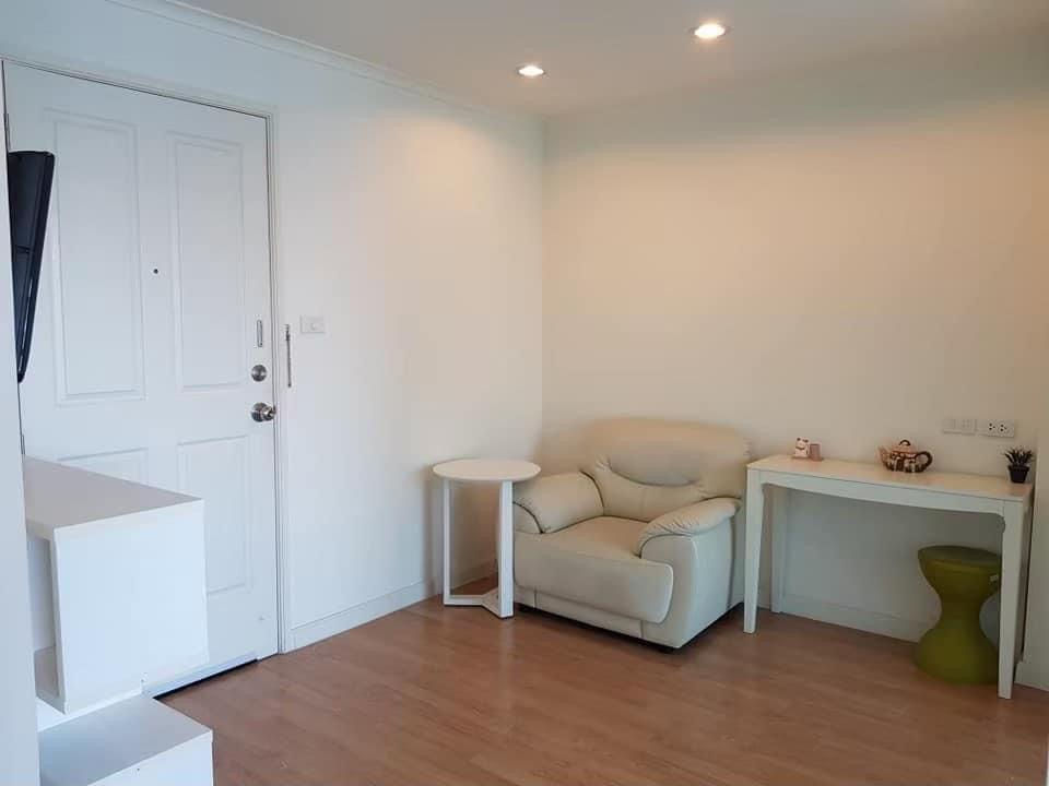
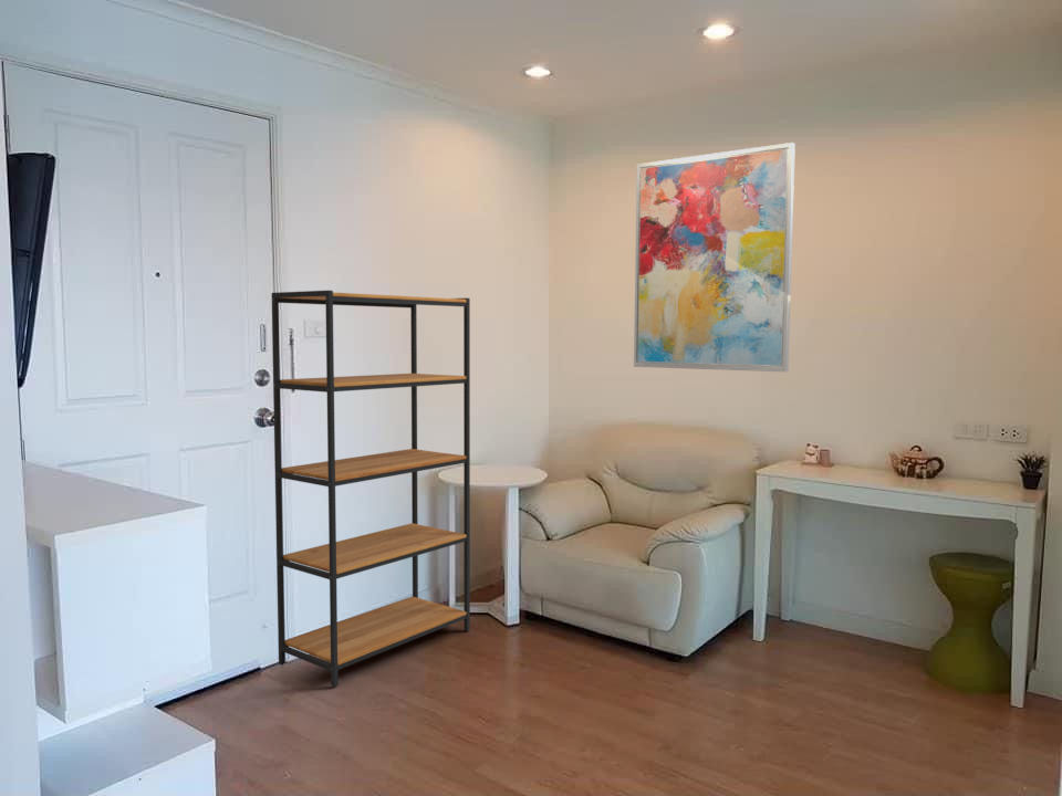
+ wall art (708, 262)
+ bookshelf (377, 473)
